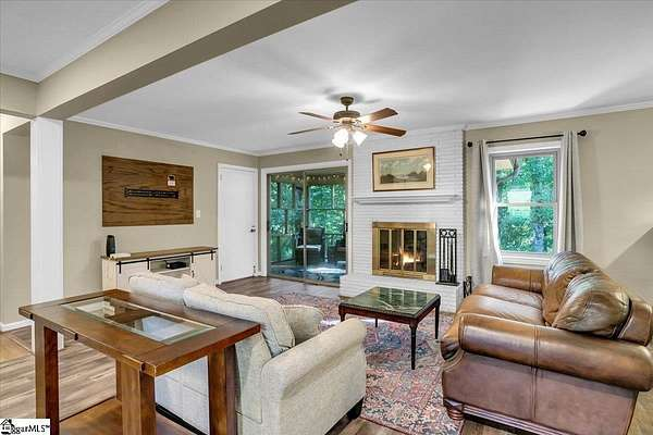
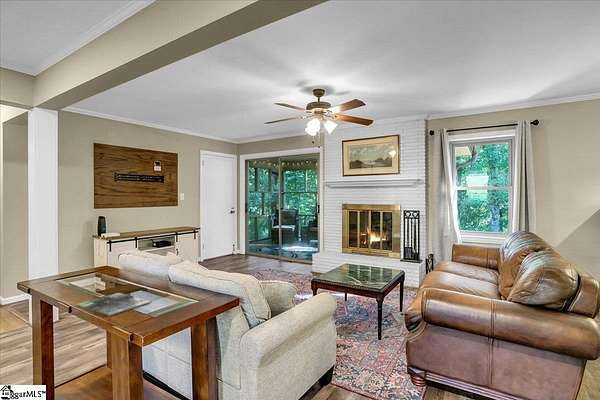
+ magazine (114, 303)
